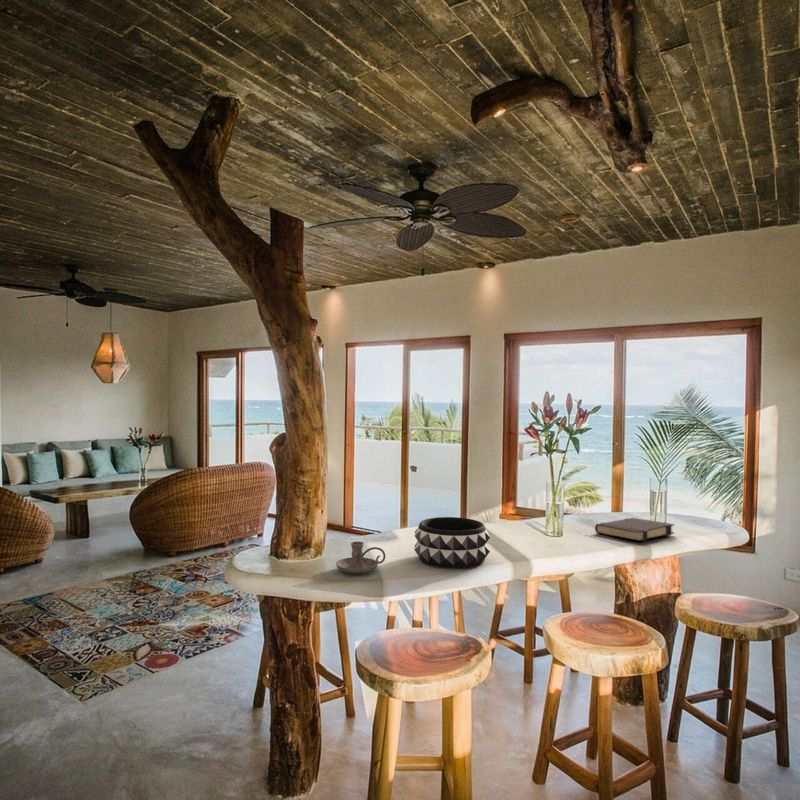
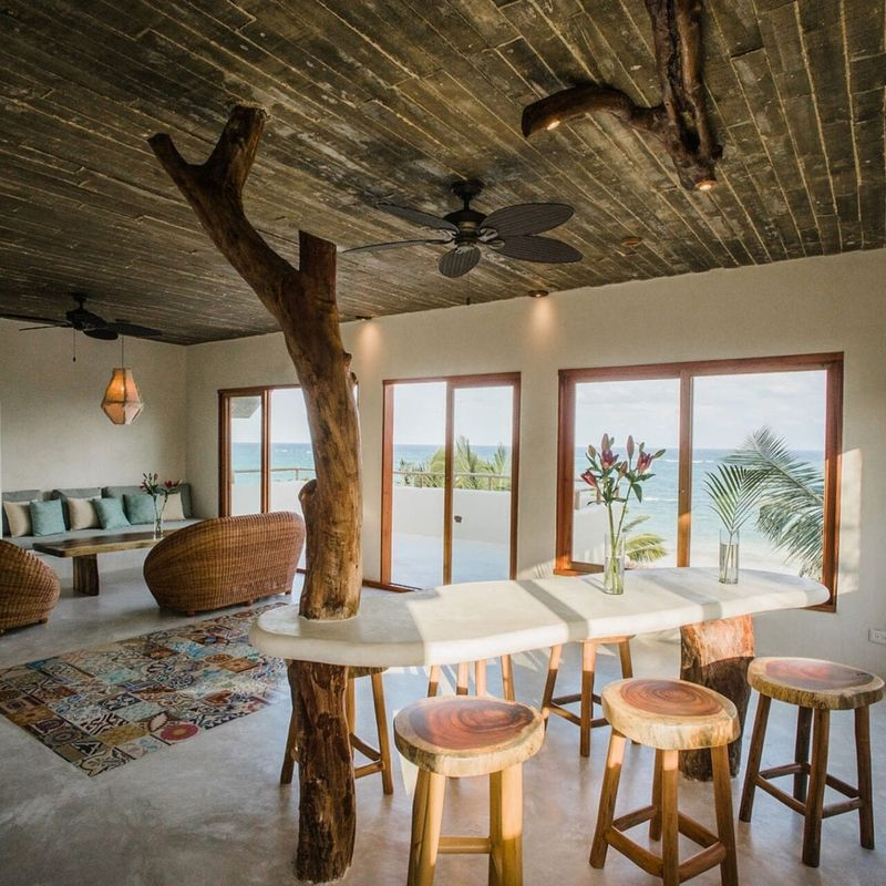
- book (634, 528)
- decorative bowl (451, 541)
- candle holder (361, 556)
